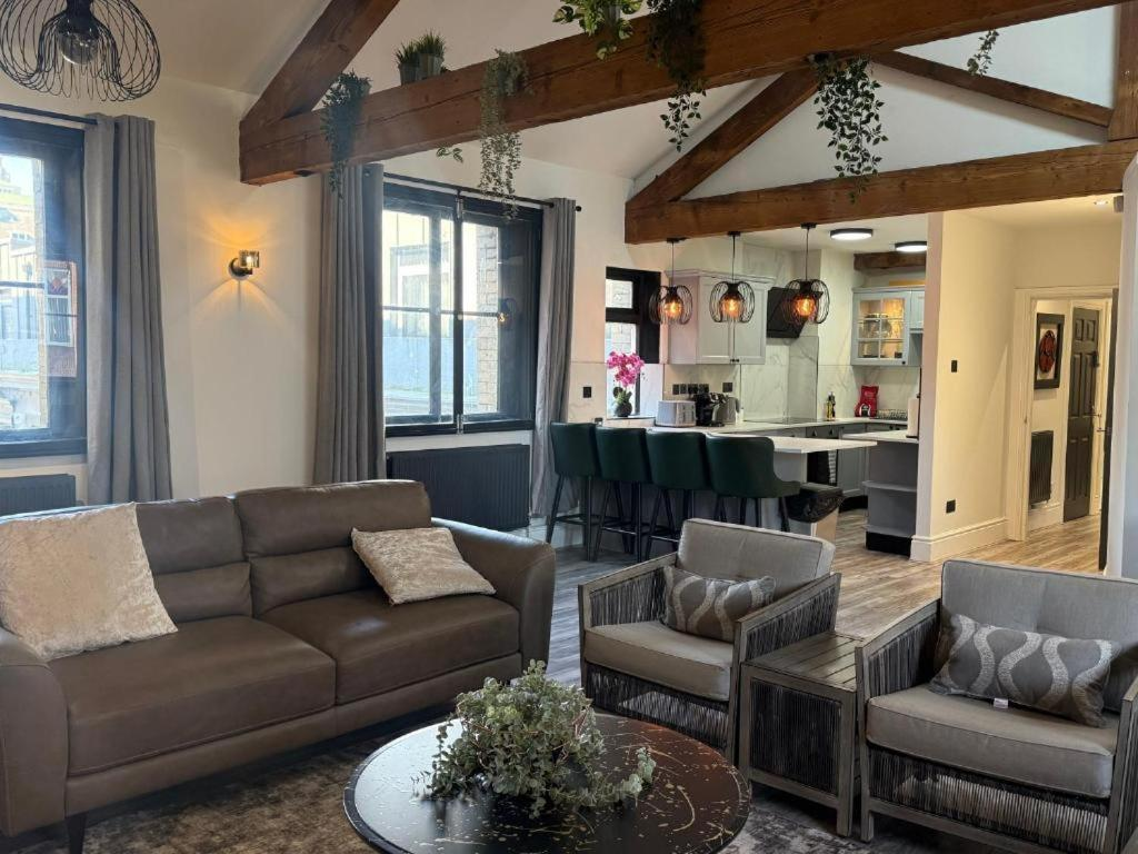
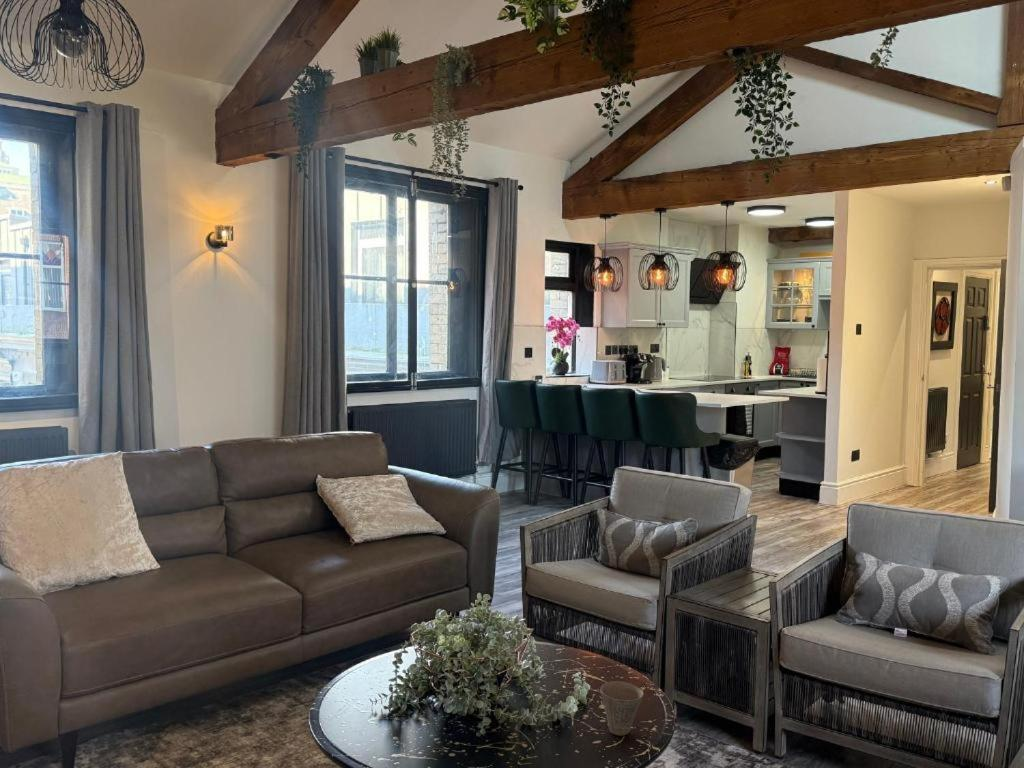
+ cup (621, 710)
